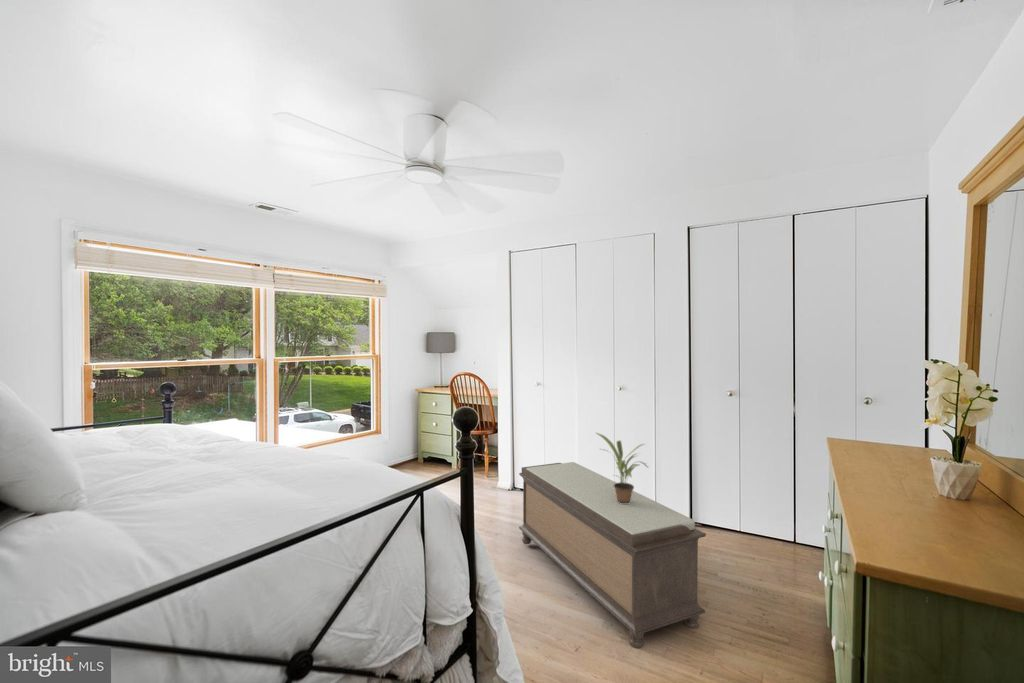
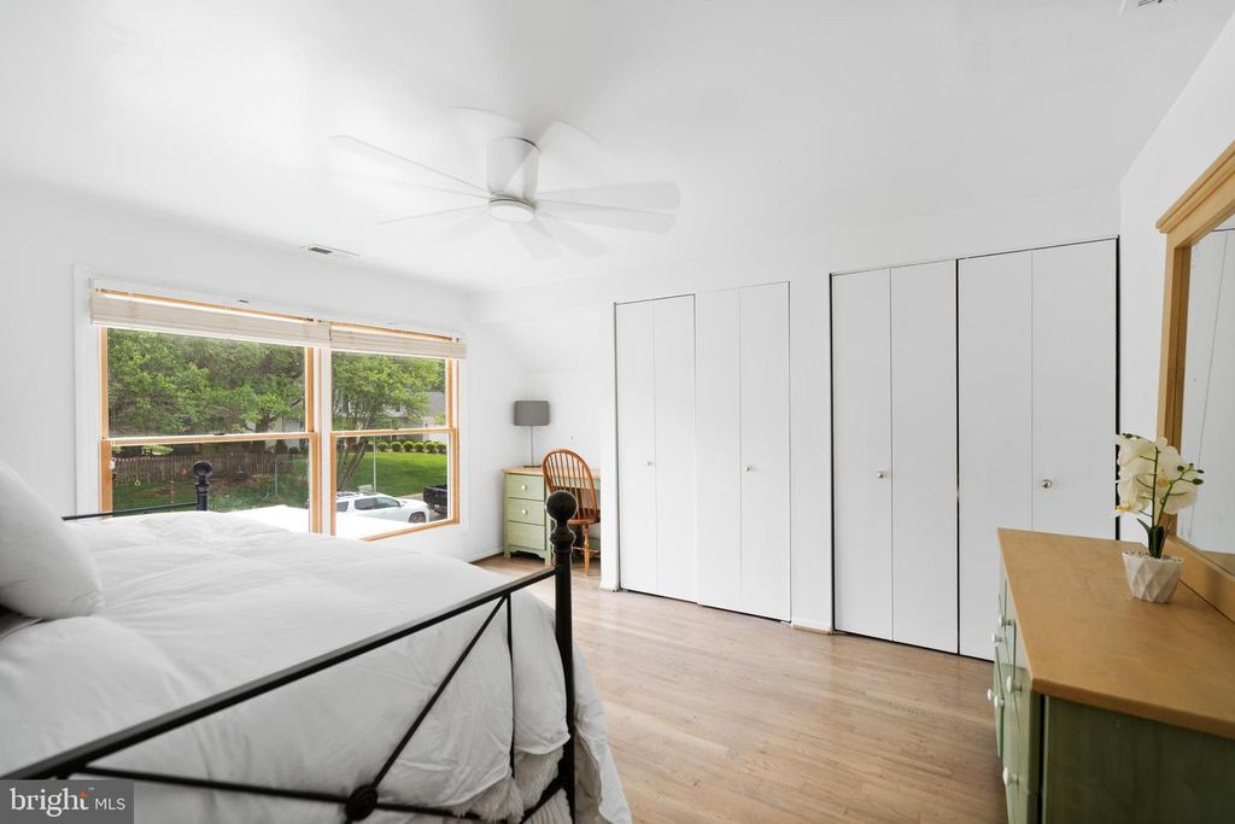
- potted plant (619, 467)
- bench (595, 534)
